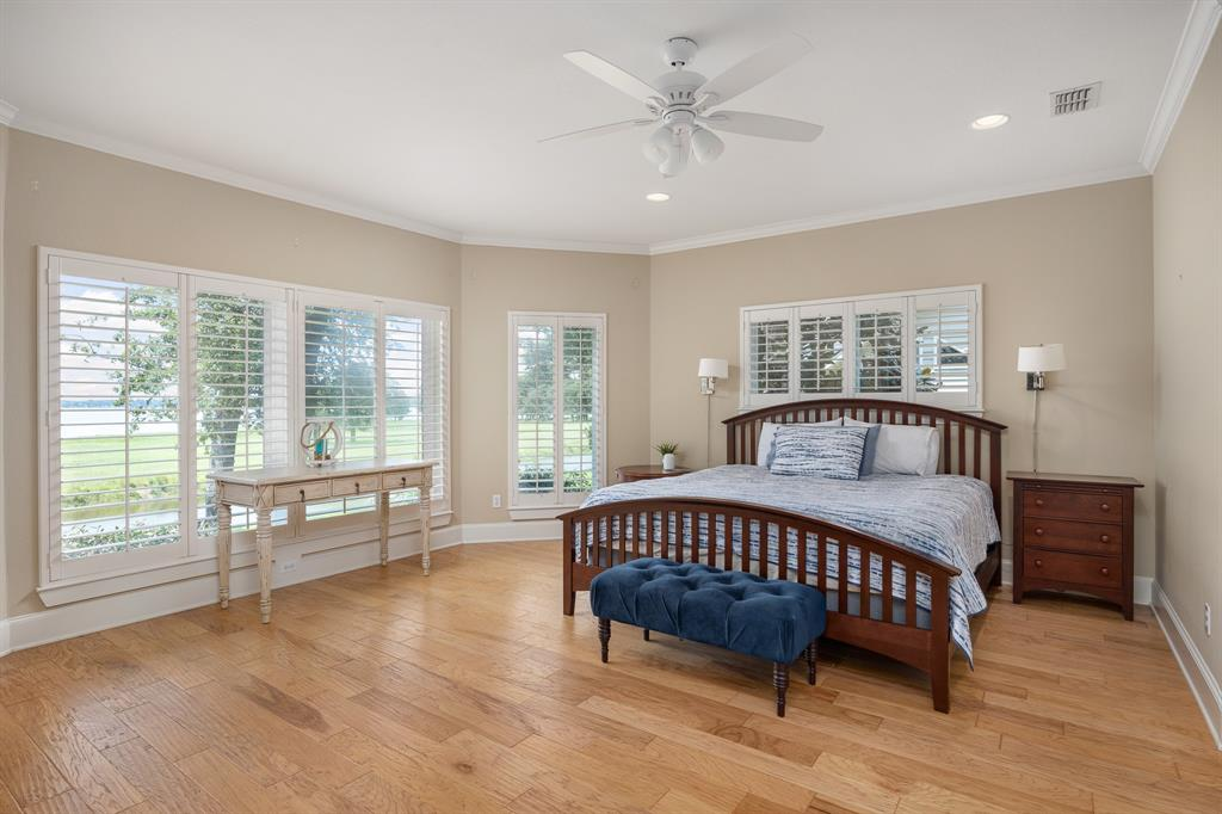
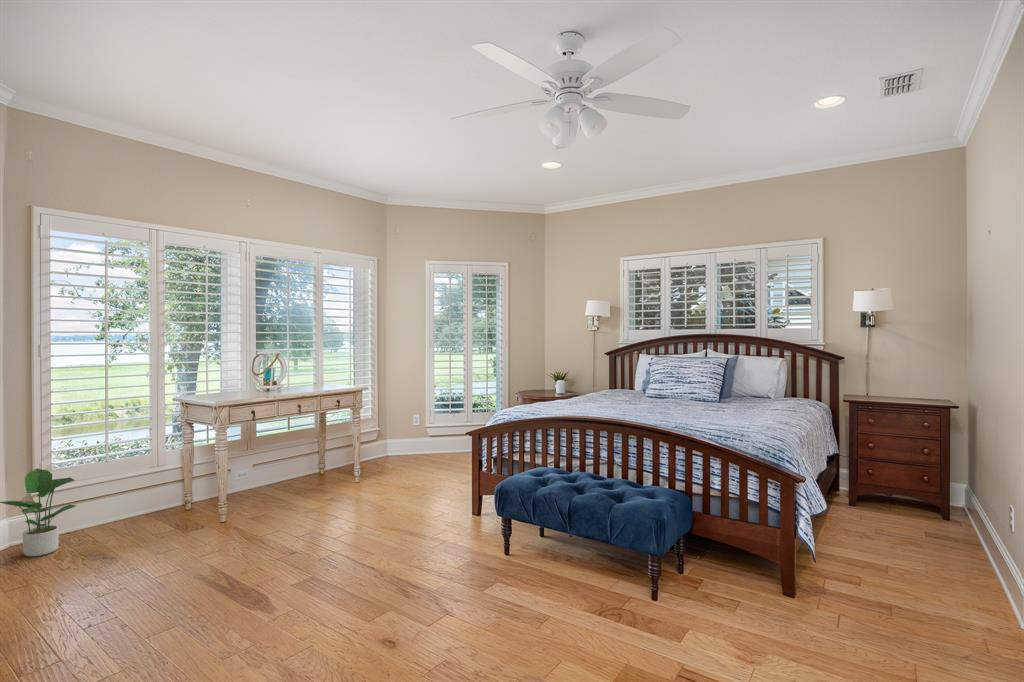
+ potted plant (37, 514)
